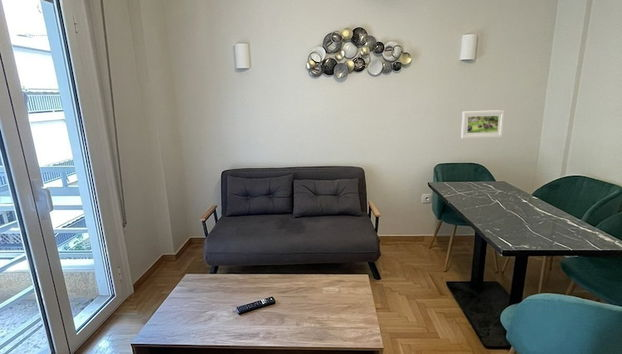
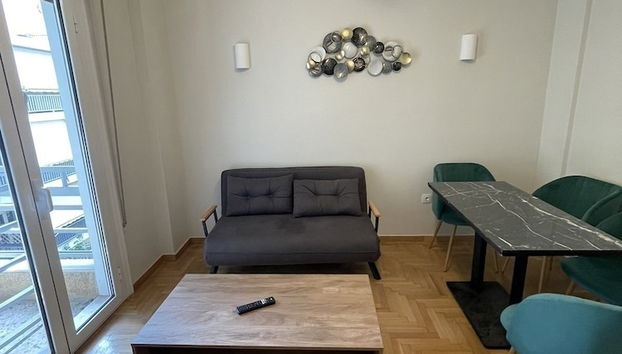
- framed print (482, 124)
